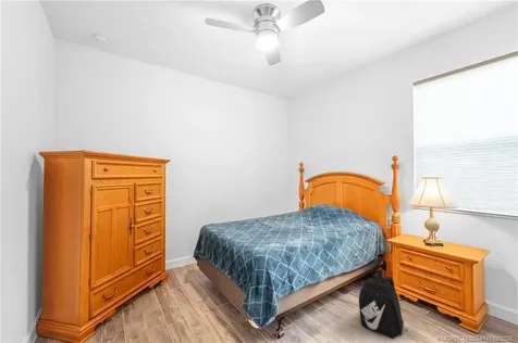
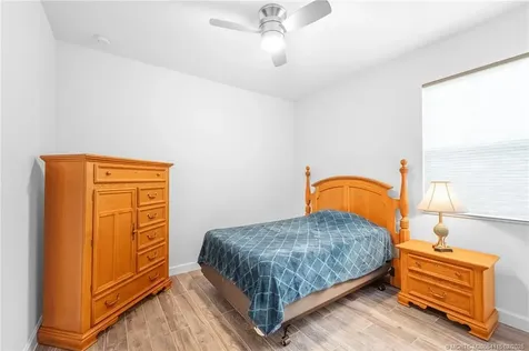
- backpack (381, 298)
